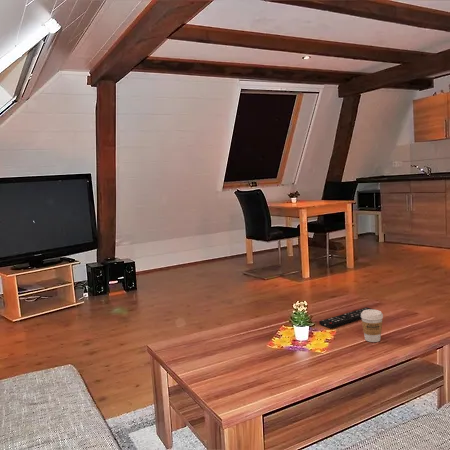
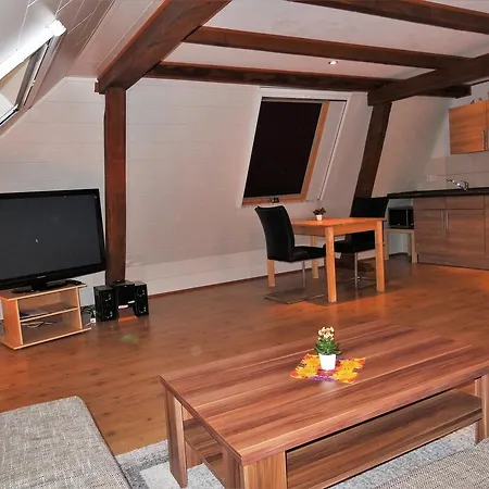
- coffee cup (372, 325)
- remote control (349, 316)
